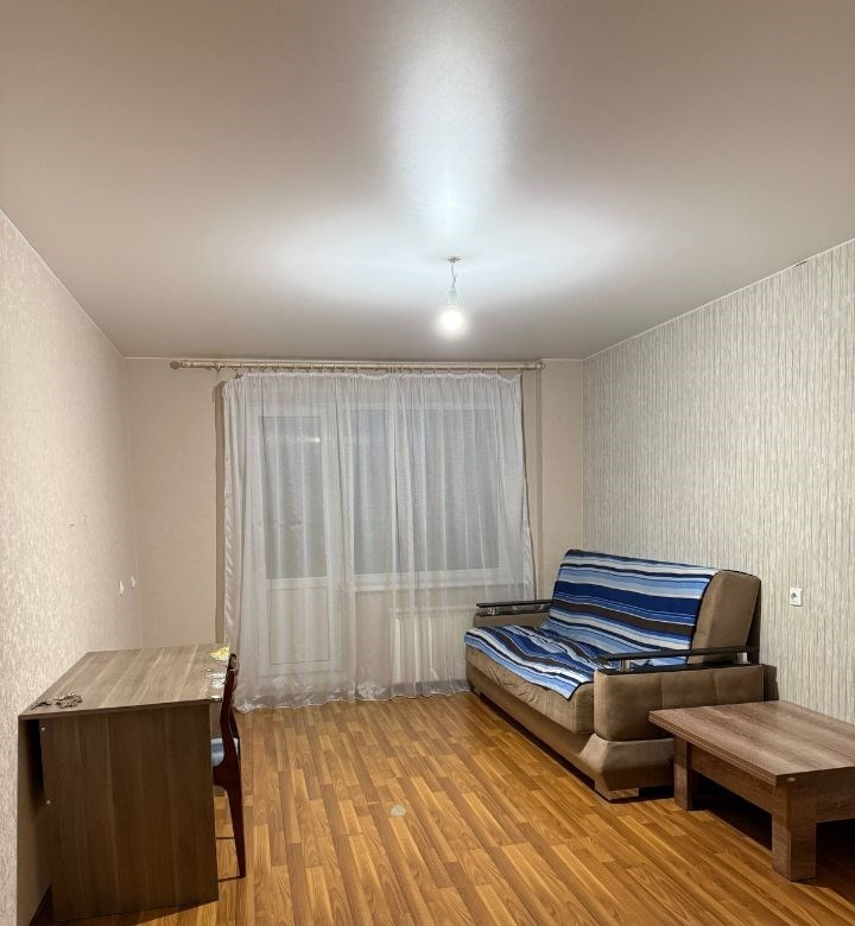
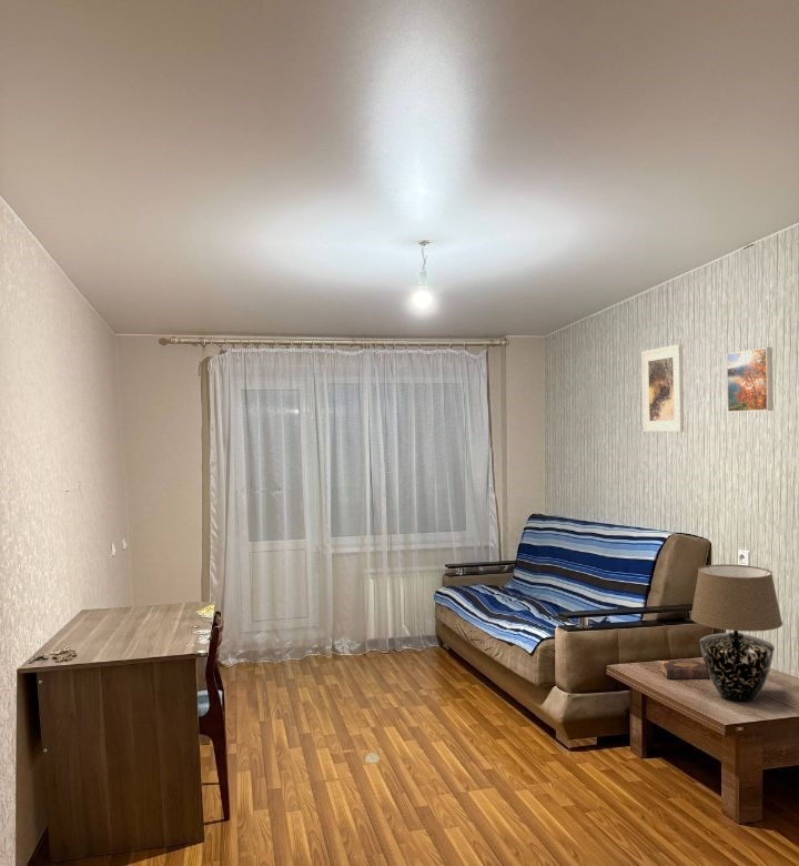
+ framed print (661, 390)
+ book (690, 669)
+ table lamp (736, 633)
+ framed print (748, 381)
